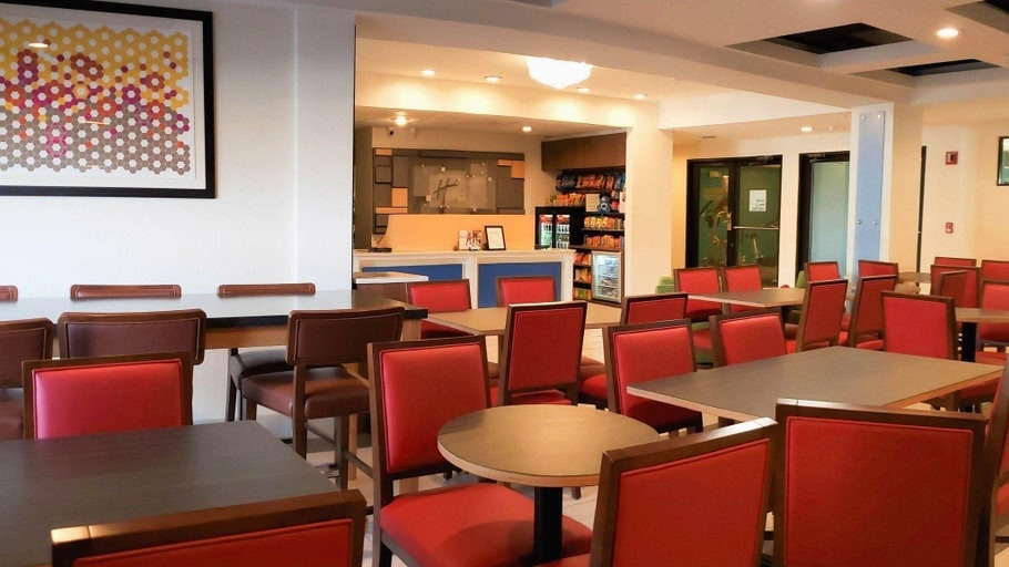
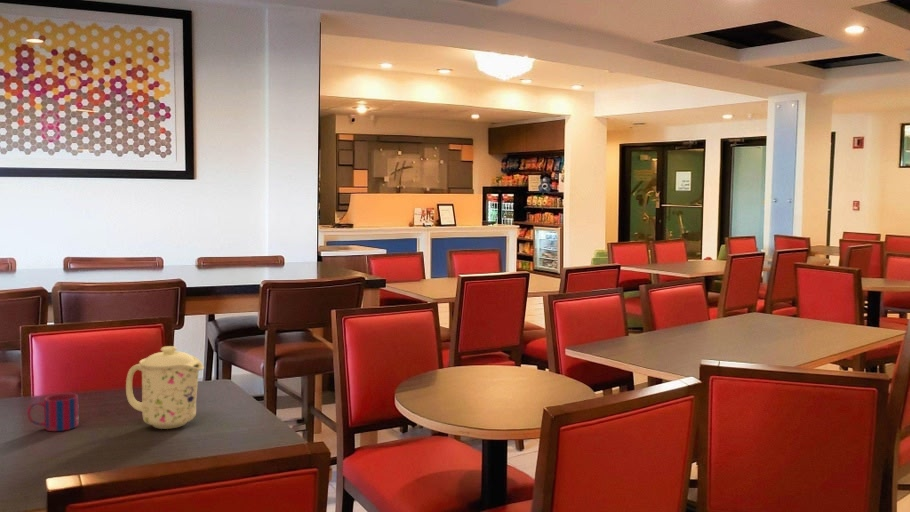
+ mug (53, 413)
+ mug (165, 385)
